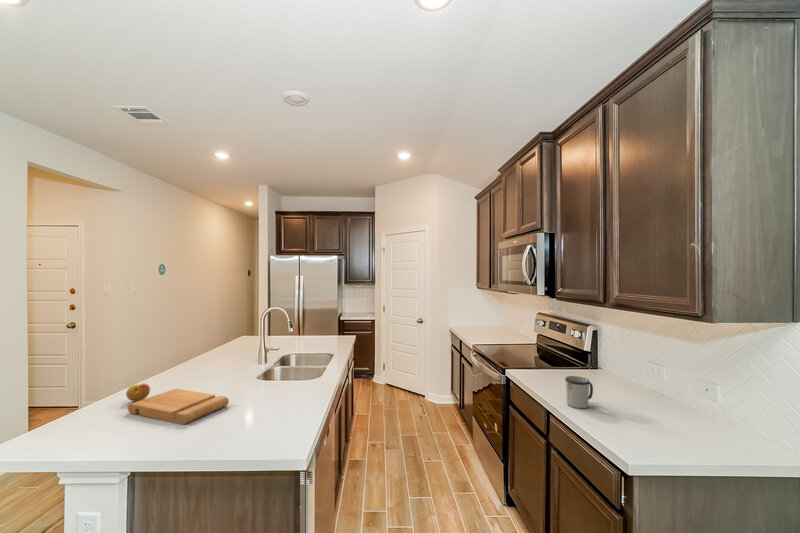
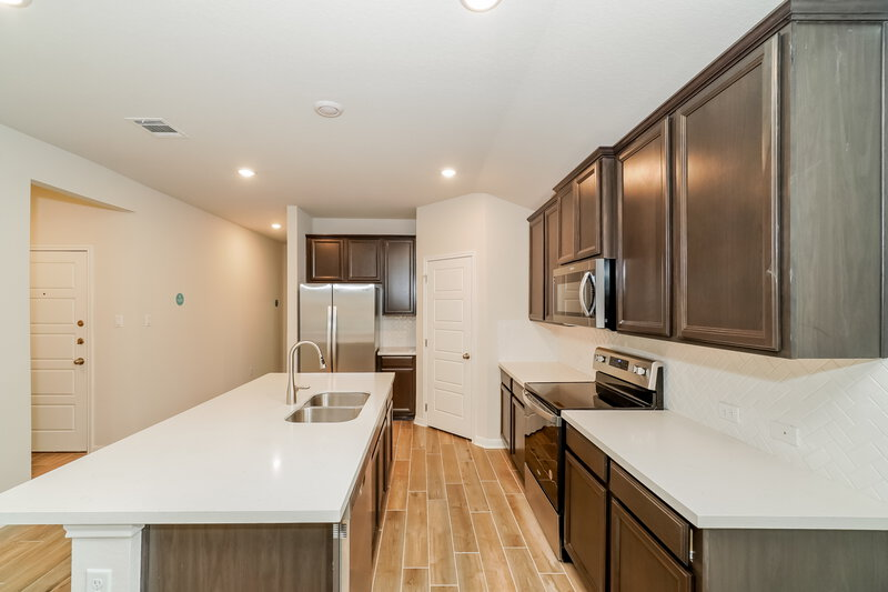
- cutting board (179, 404)
- fruit (138, 392)
- mug (579, 392)
